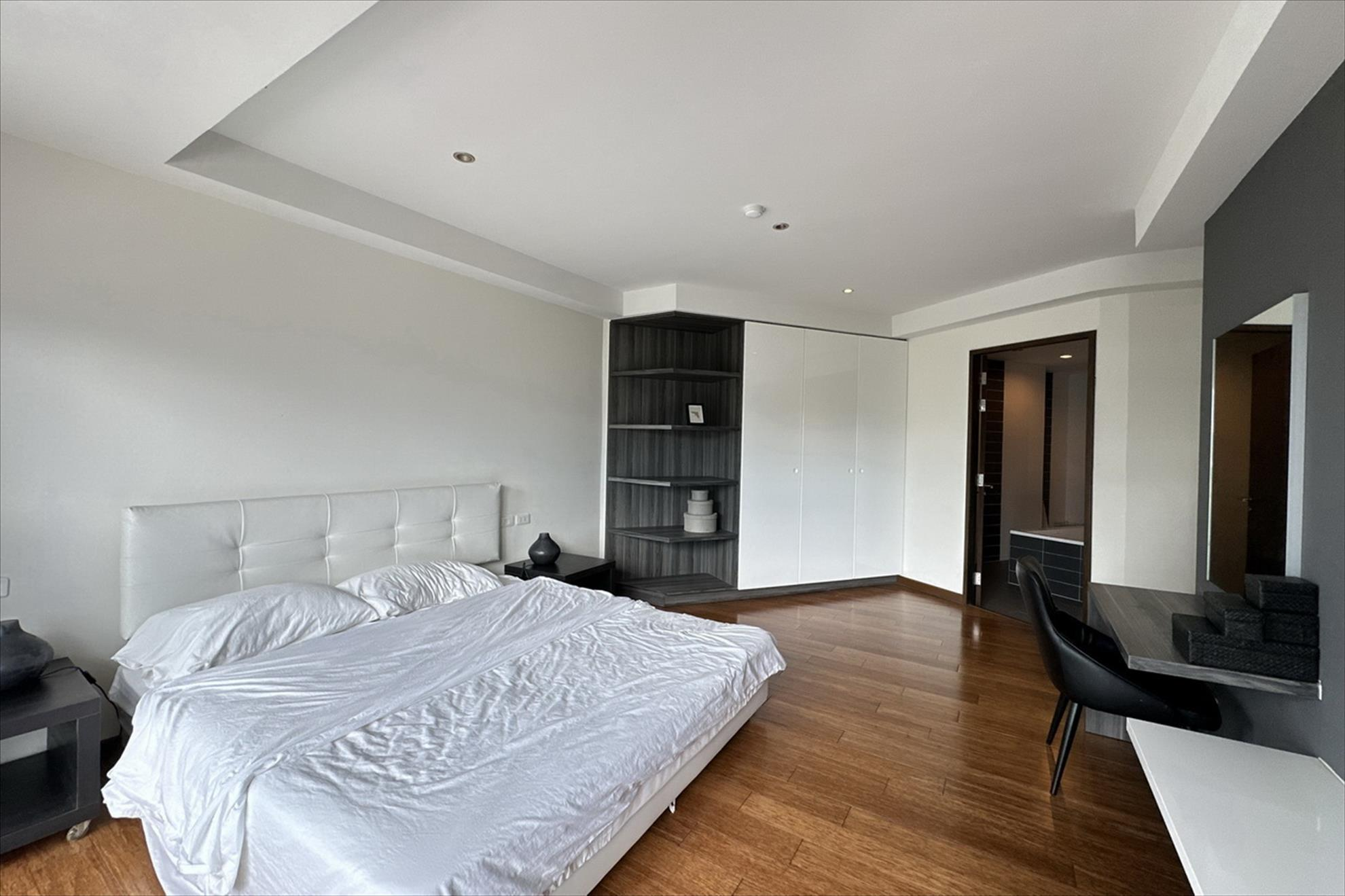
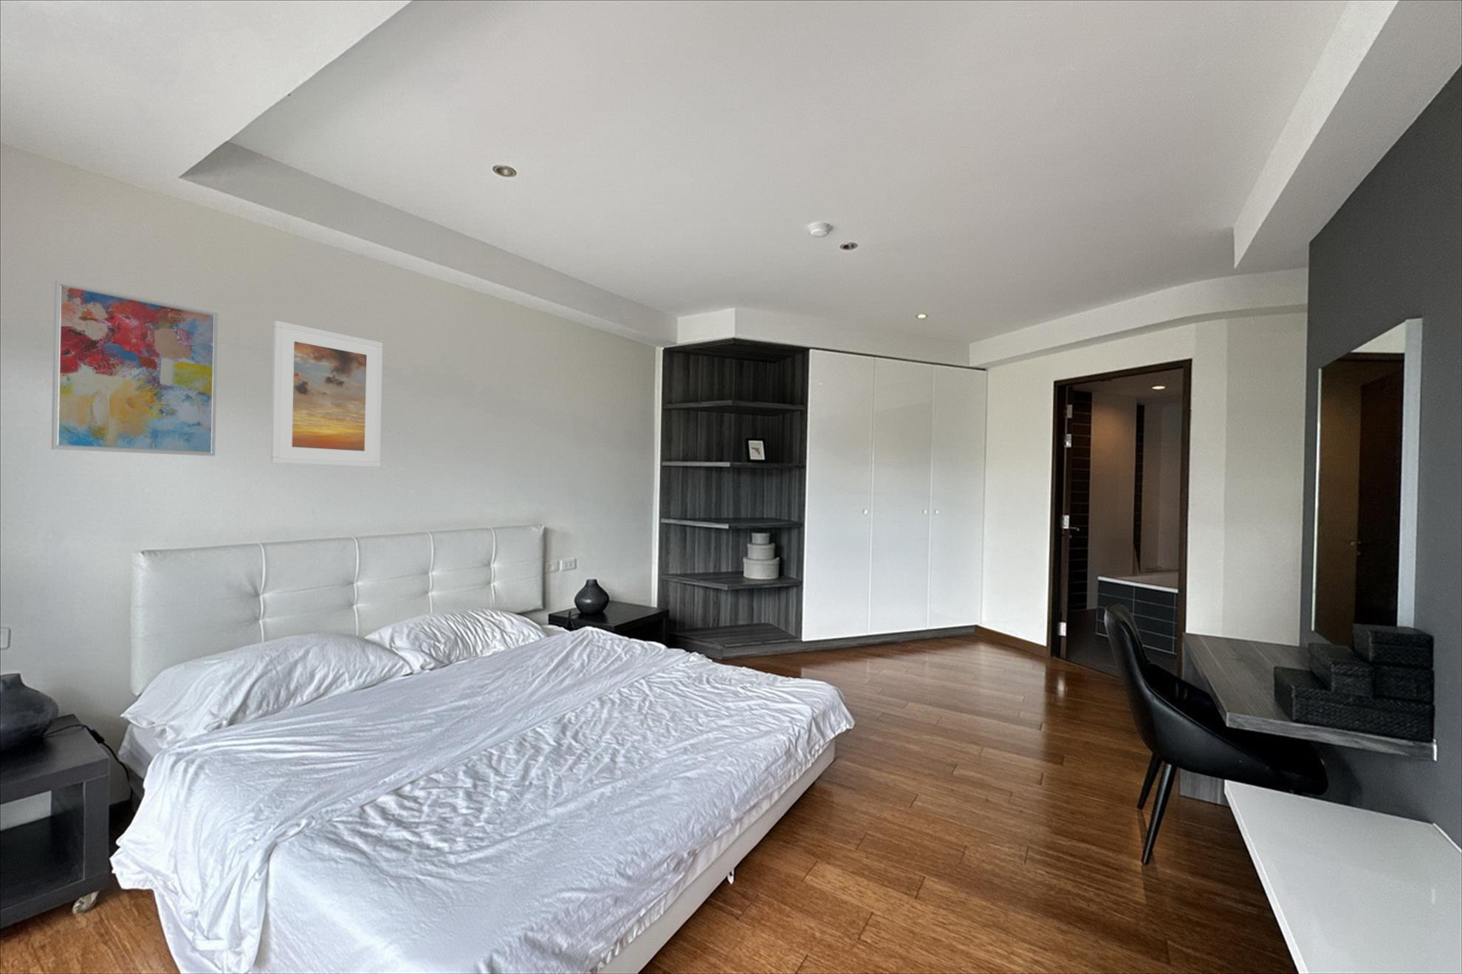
+ wall art (141, 375)
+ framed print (330, 399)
